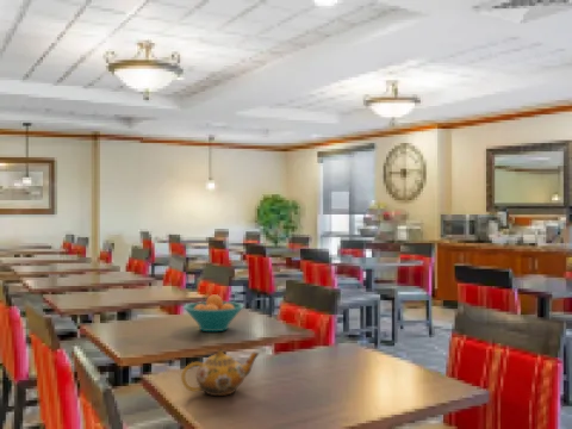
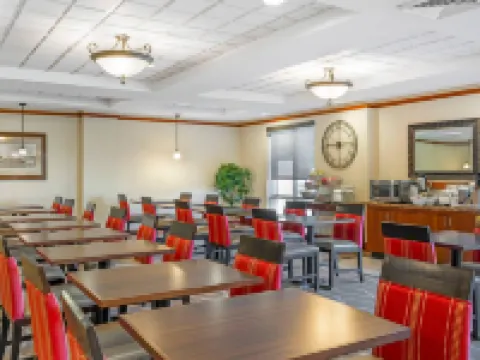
- teapot (220, 369)
- fruit bowl (213, 311)
